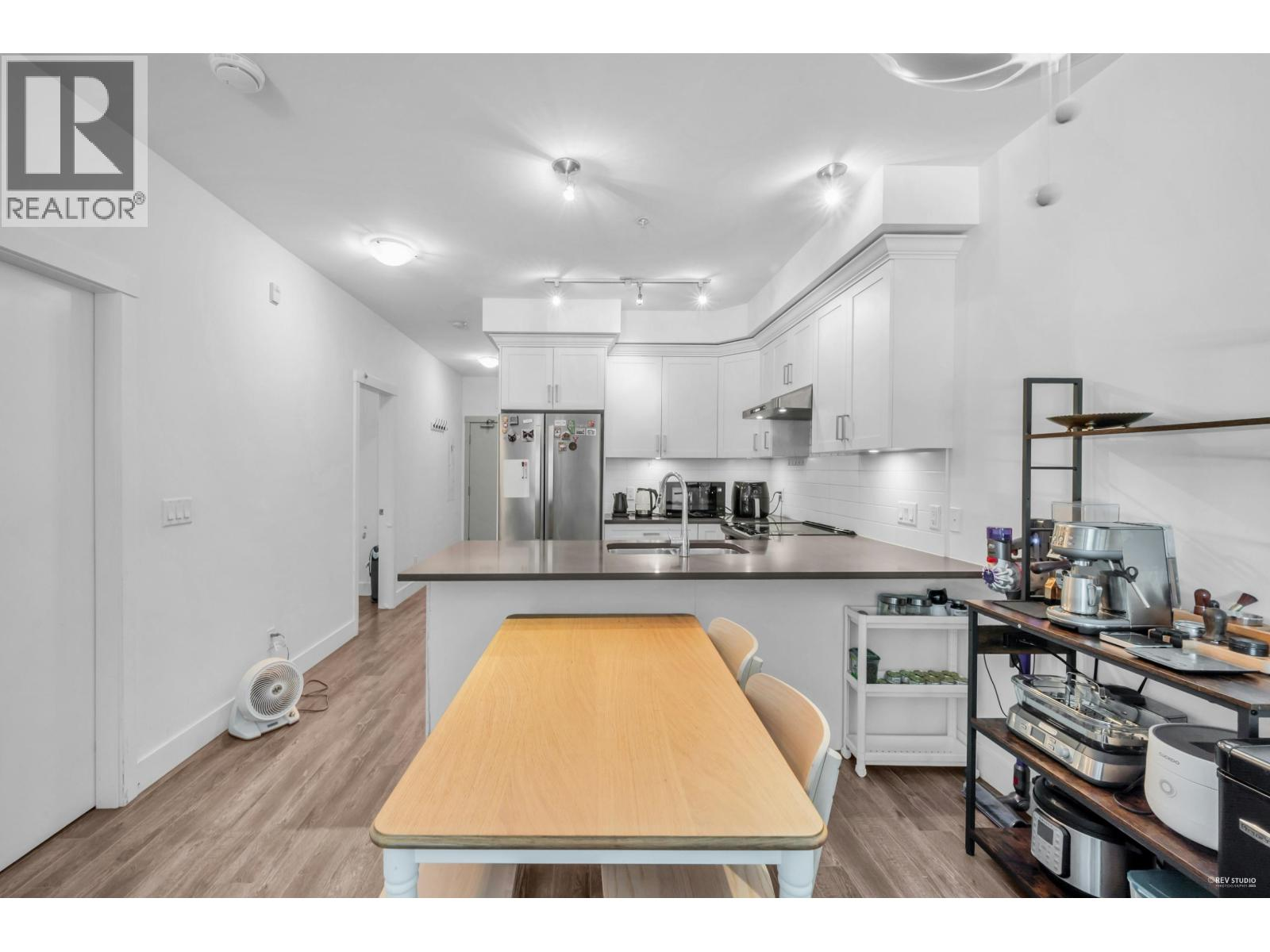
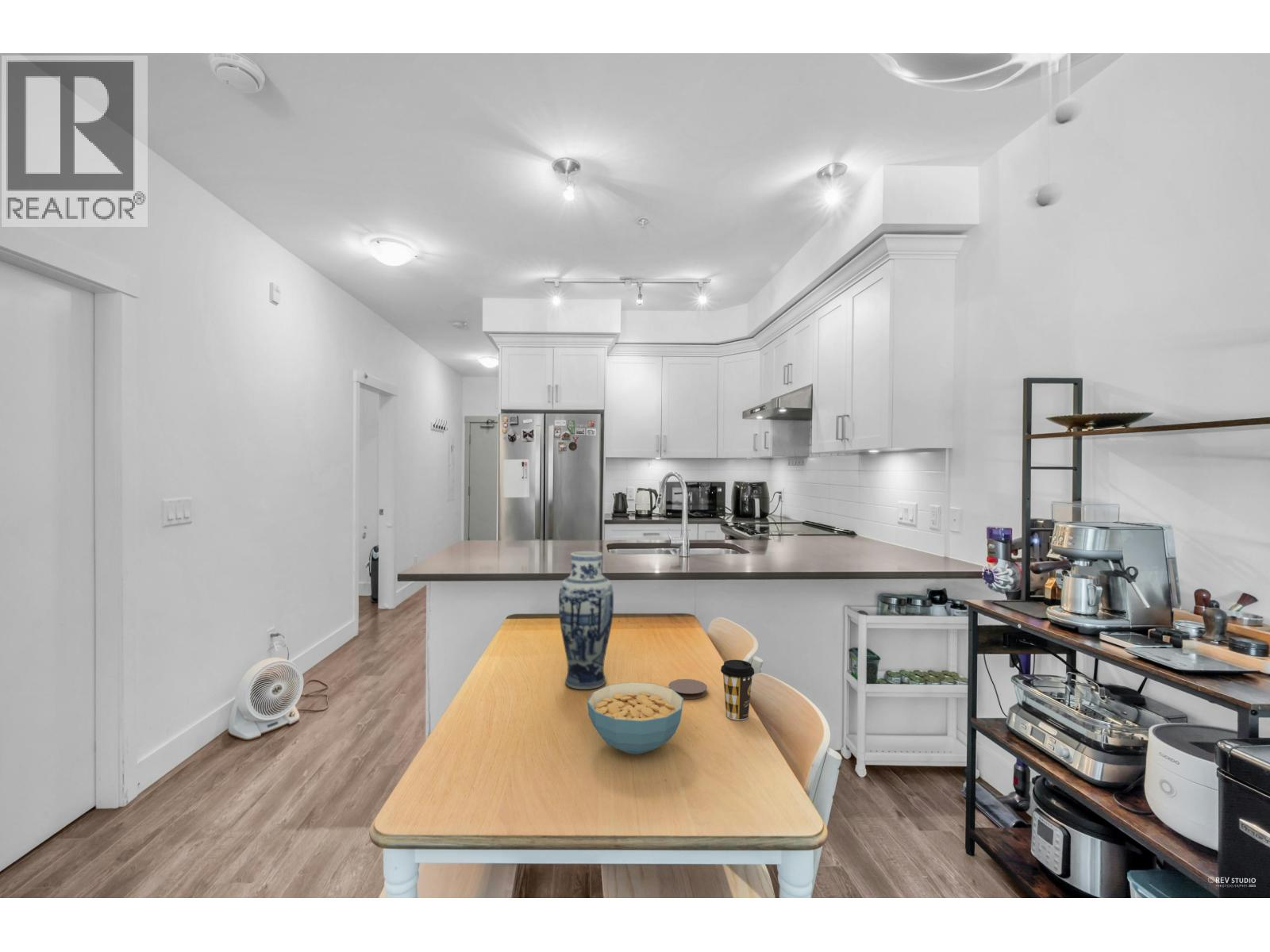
+ vase (586, 617)
+ coaster (687, 689)
+ cereal bowl (635, 724)
+ coffee cup (737, 689)
